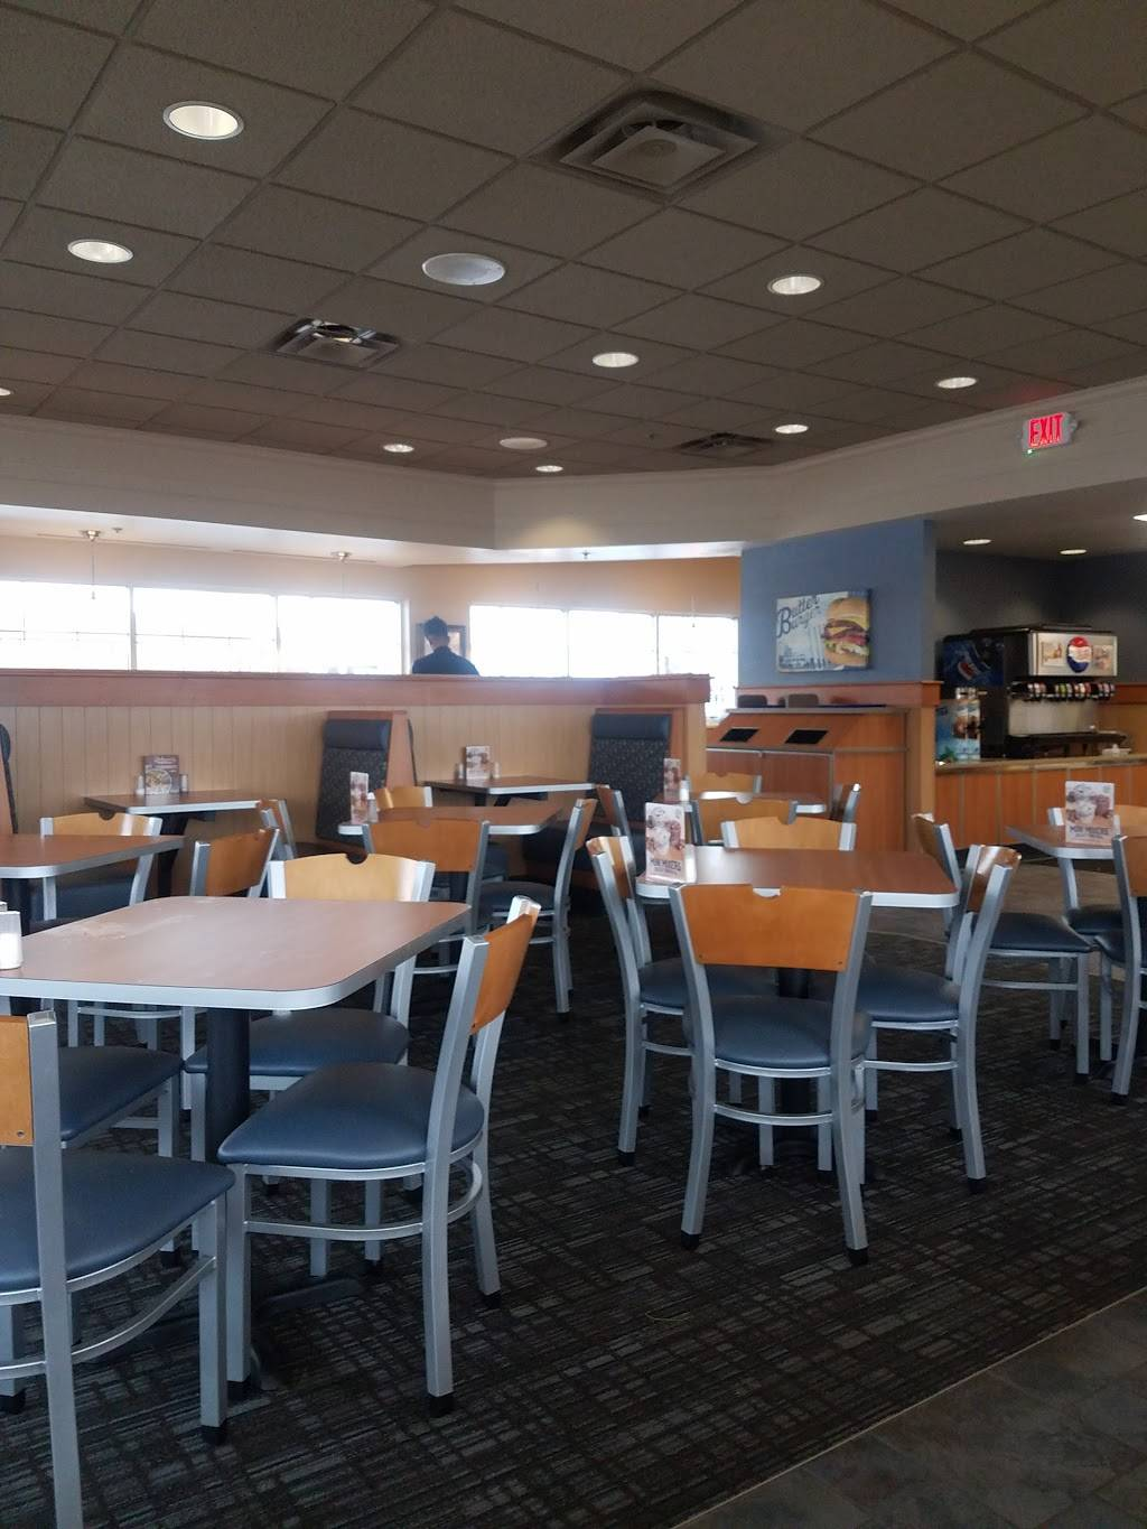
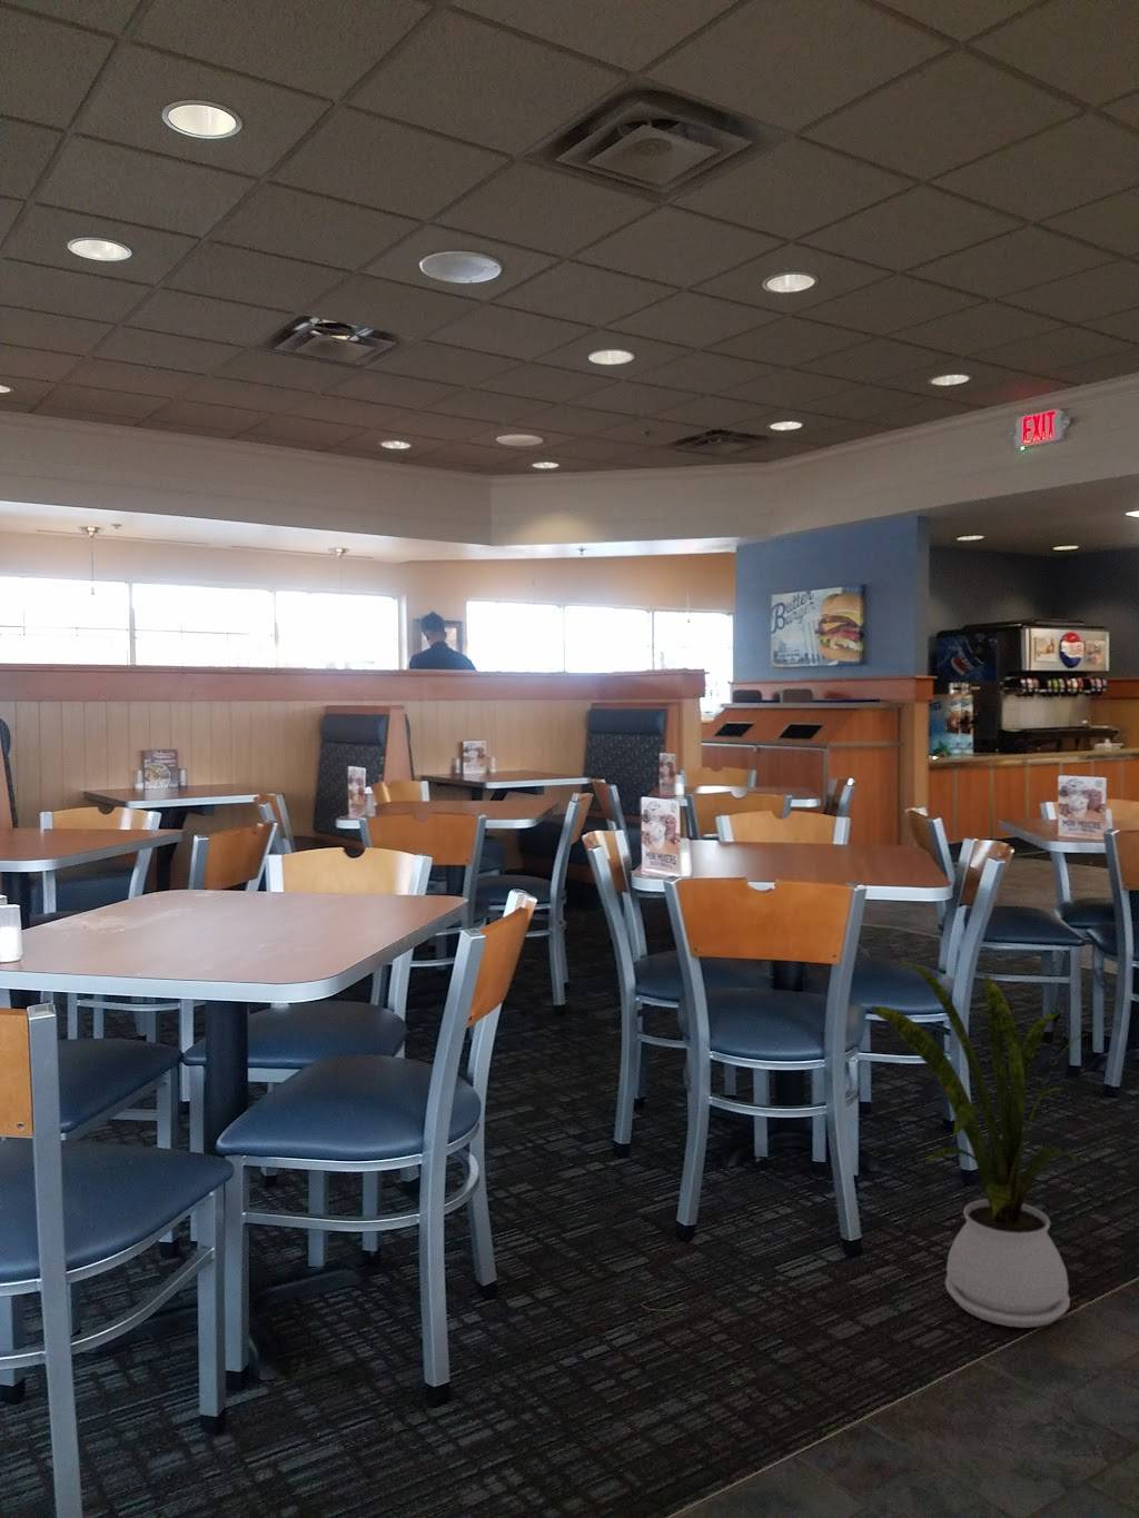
+ house plant (991, 1127)
